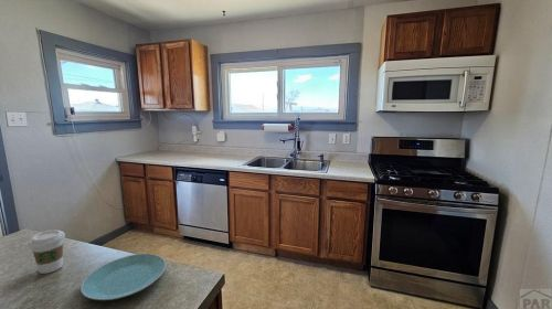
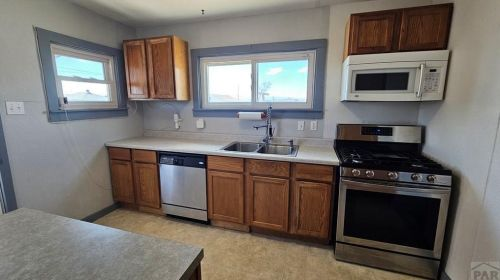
- coffee cup (49, 251)
- plate (127, 276)
